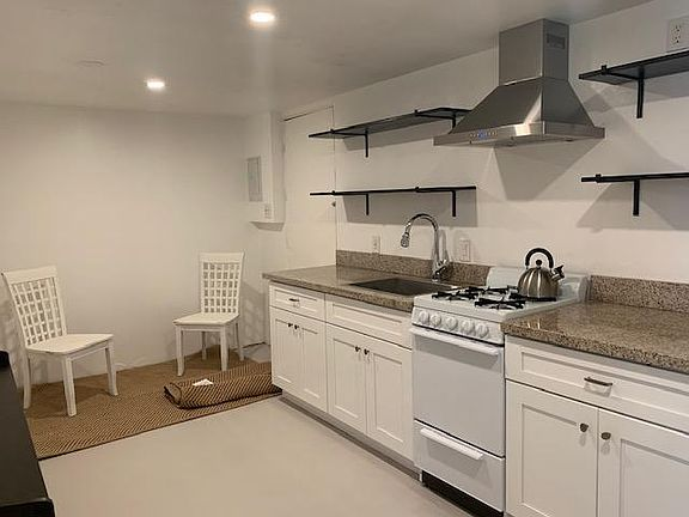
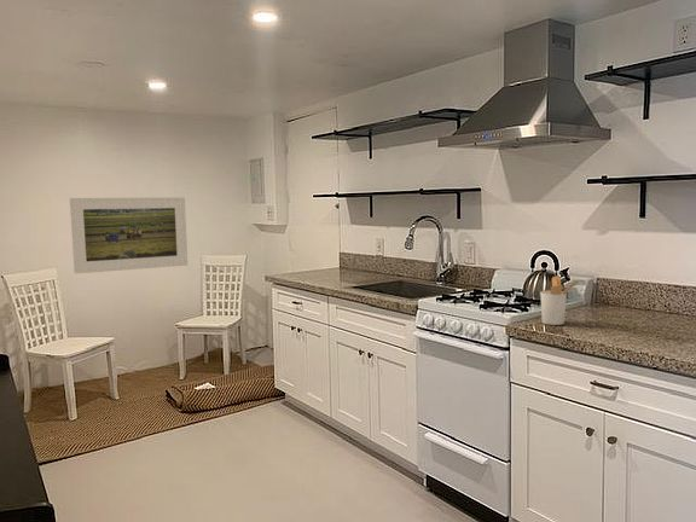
+ utensil holder (559, 300)
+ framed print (132, 233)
